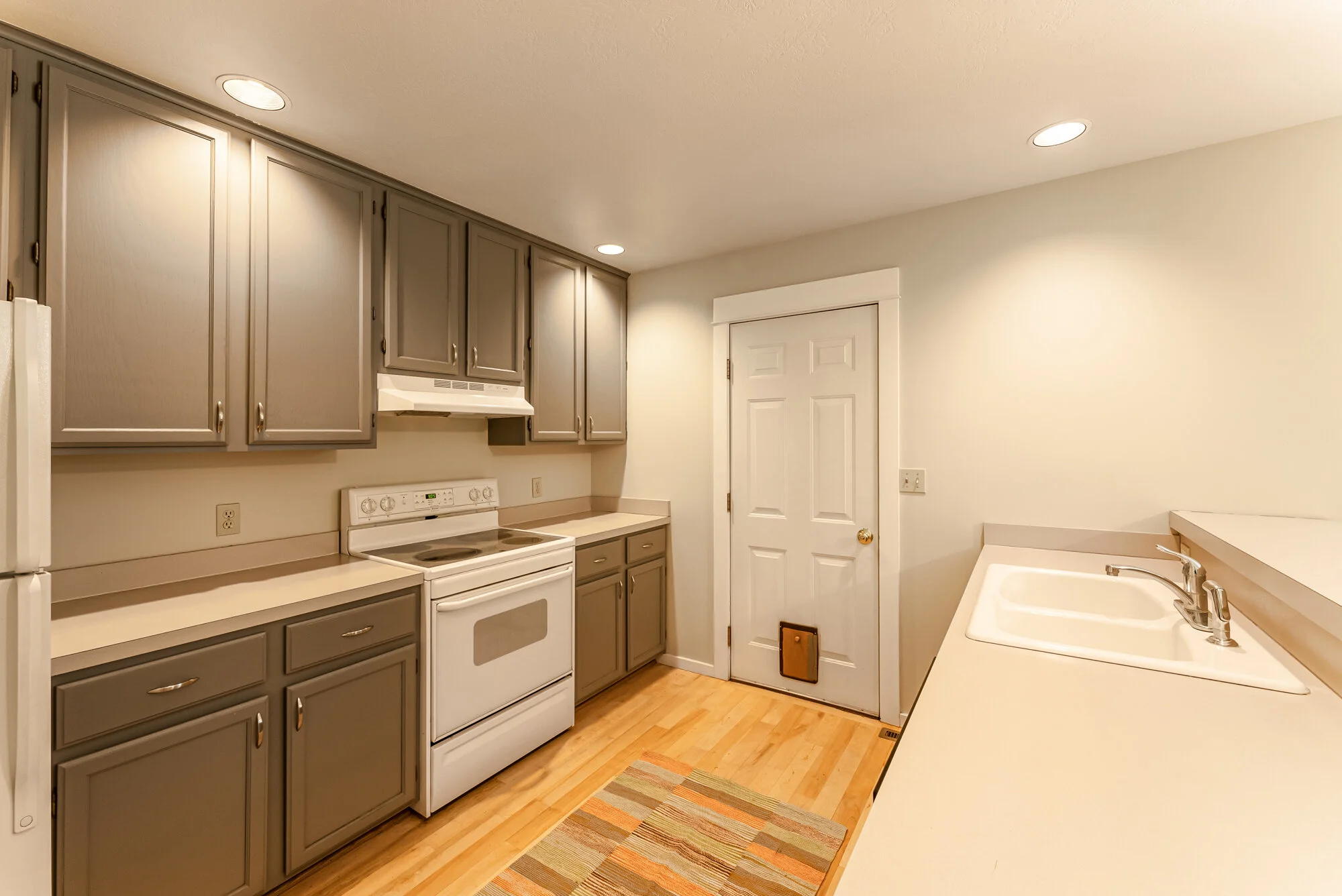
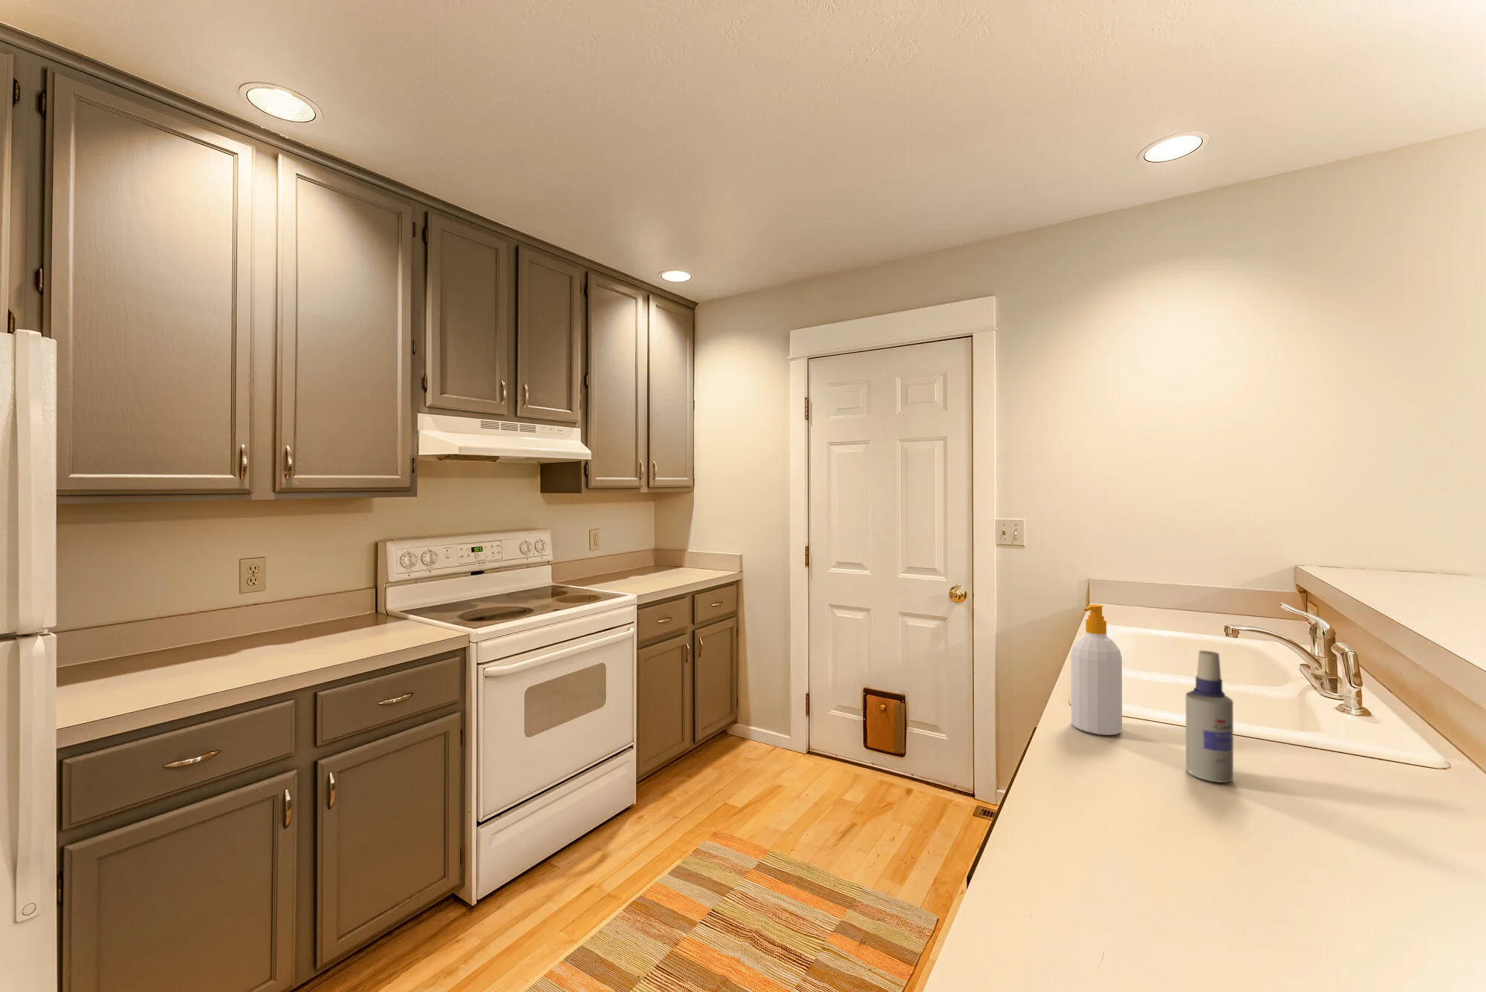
+ spray bottle (1209, 714)
+ soap bottle (1095, 666)
